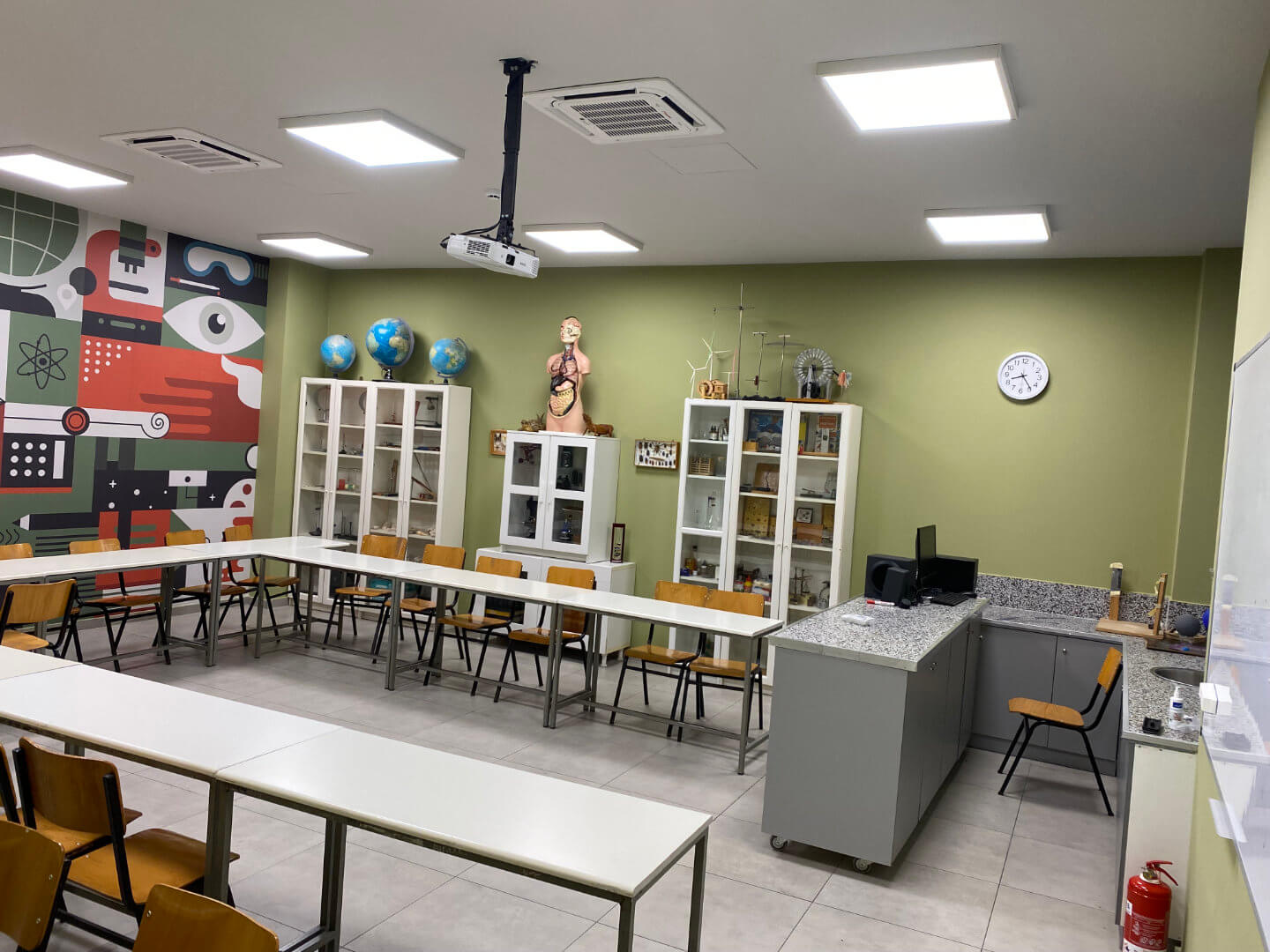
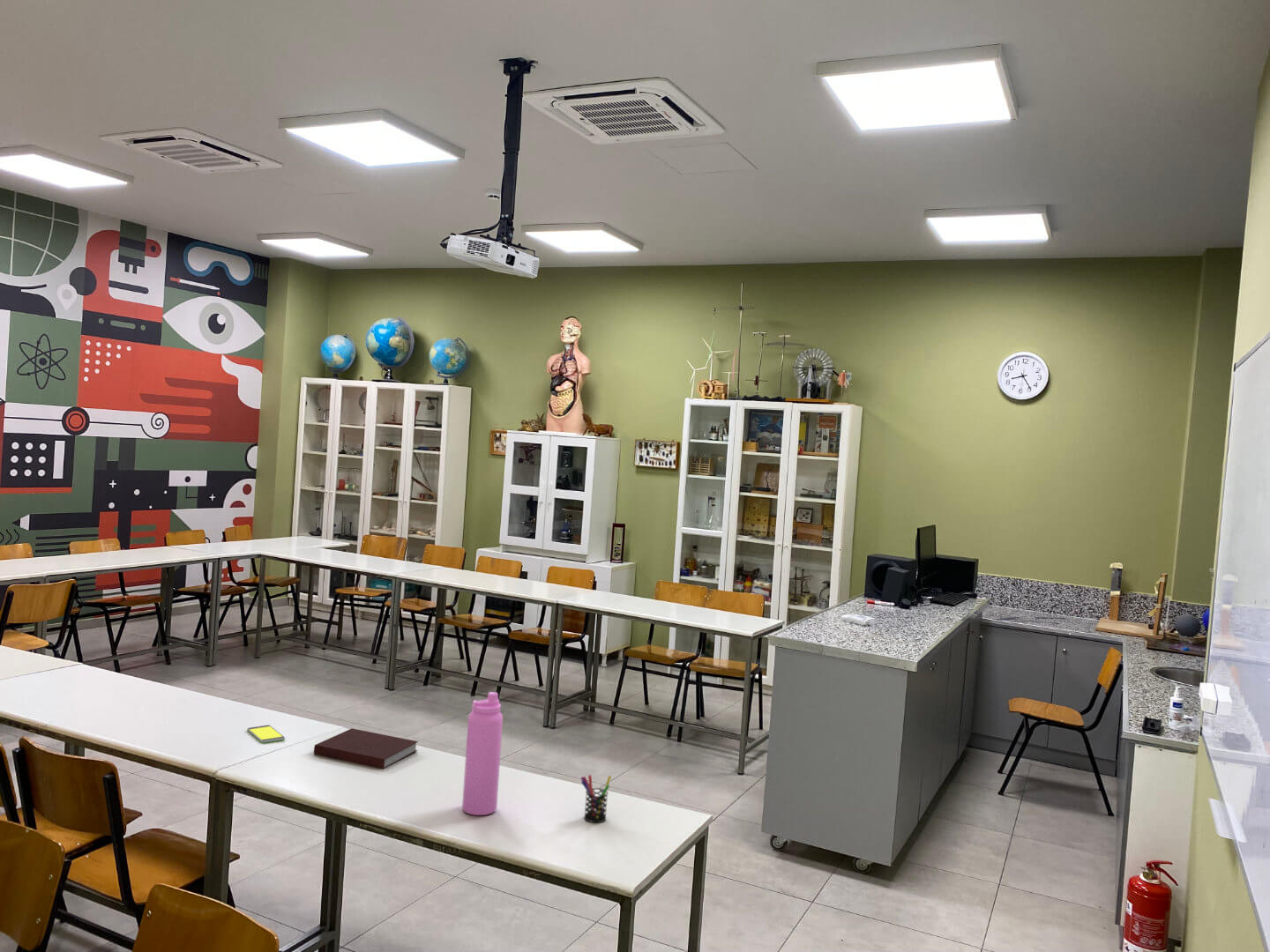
+ smartphone (265, 733)
+ notebook (366, 747)
+ water bottle (483, 751)
+ pen holder (597, 796)
